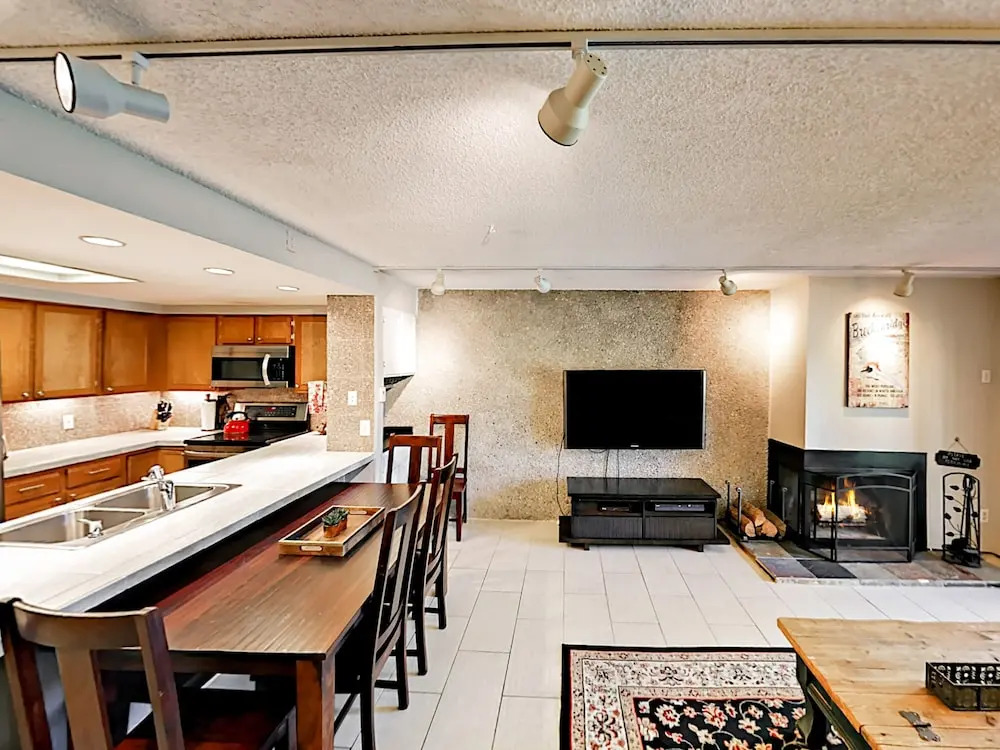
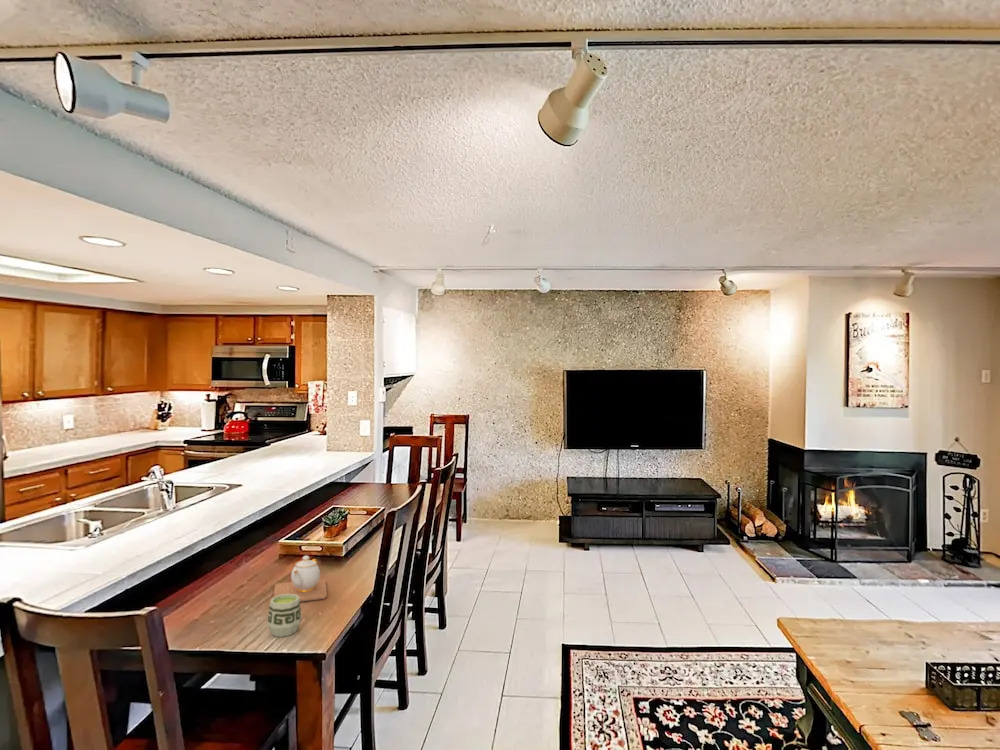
+ cup (284, 615)
+ teapot (300, 574)
